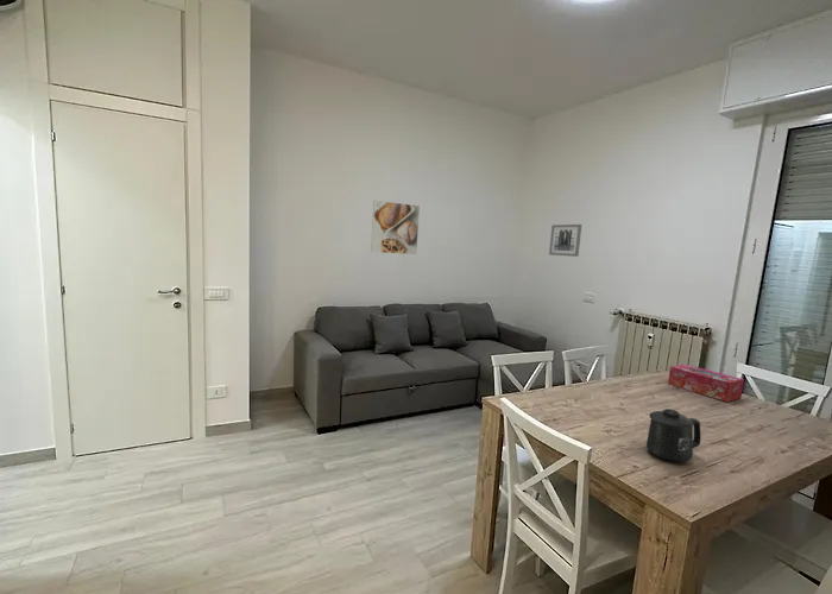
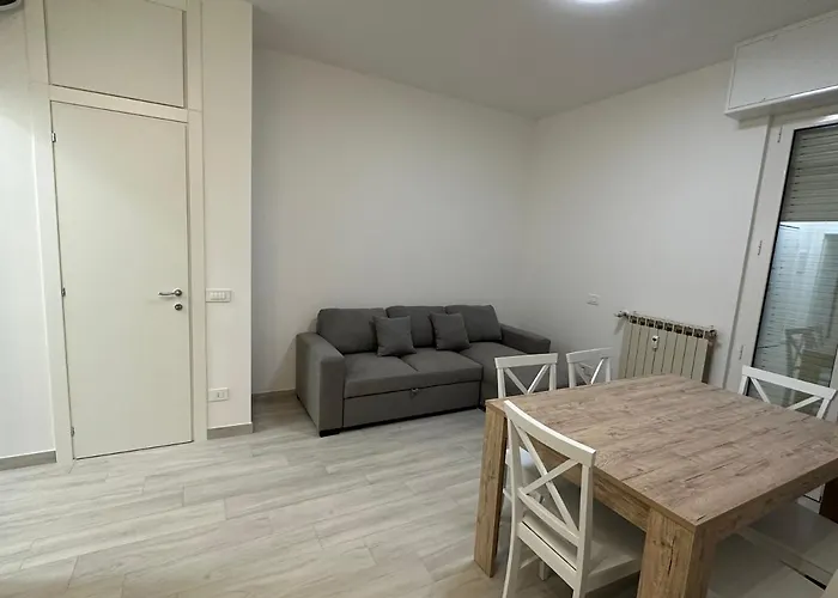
- tissue box (704, 381)
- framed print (396, 228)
- wall art (565, 240)
- mug (673, 431)
